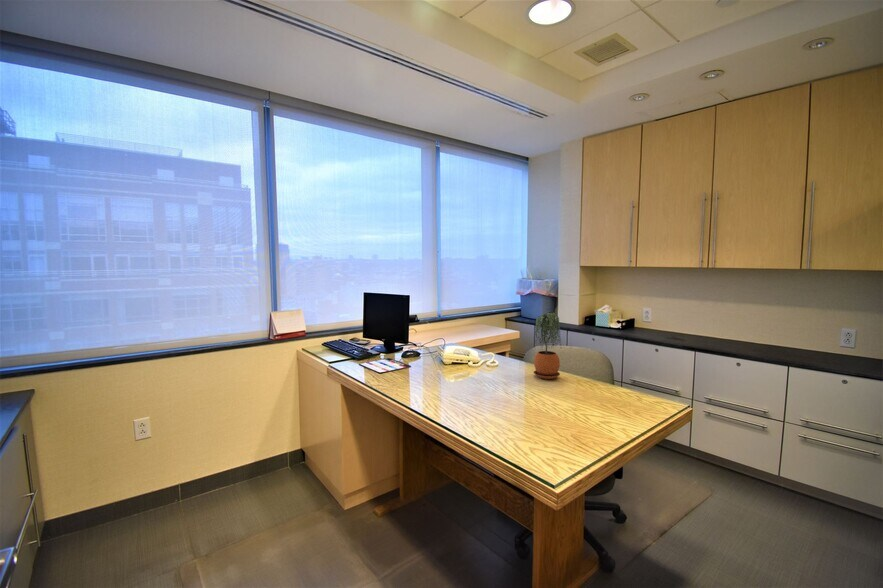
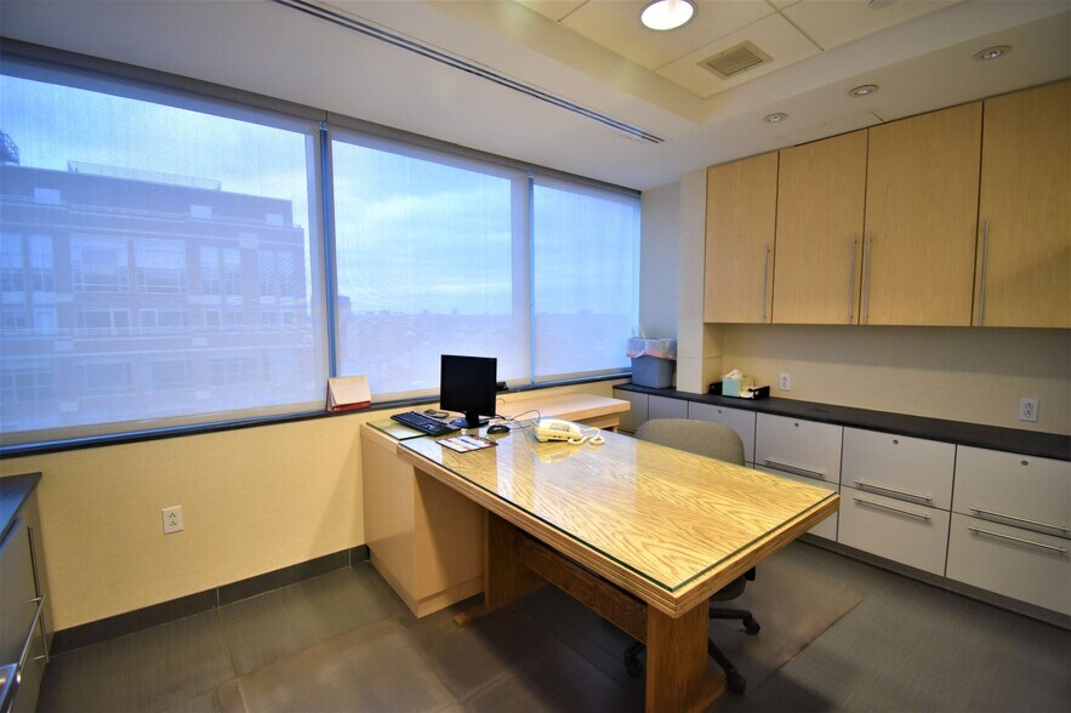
- potted plant (548, 344)
